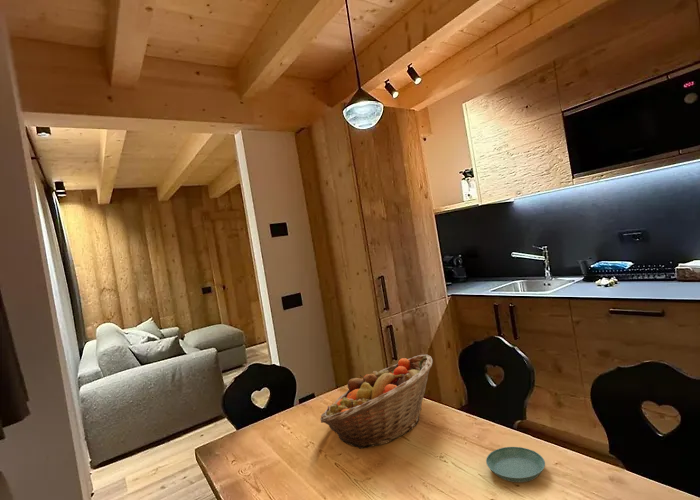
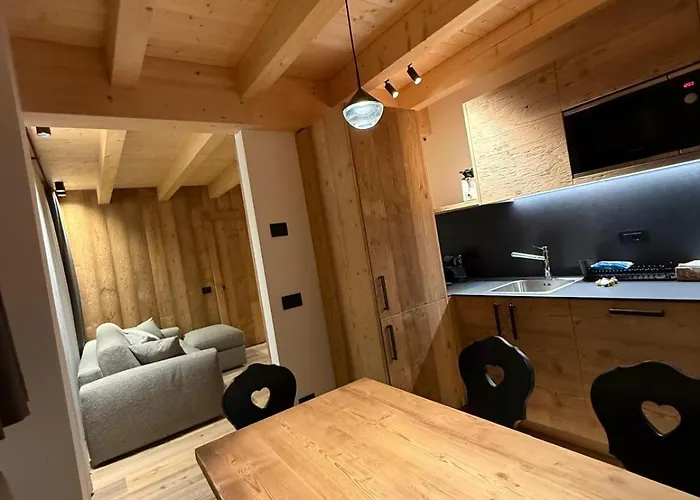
- fruit basket (380, 395)
- saucer (515, 465)
